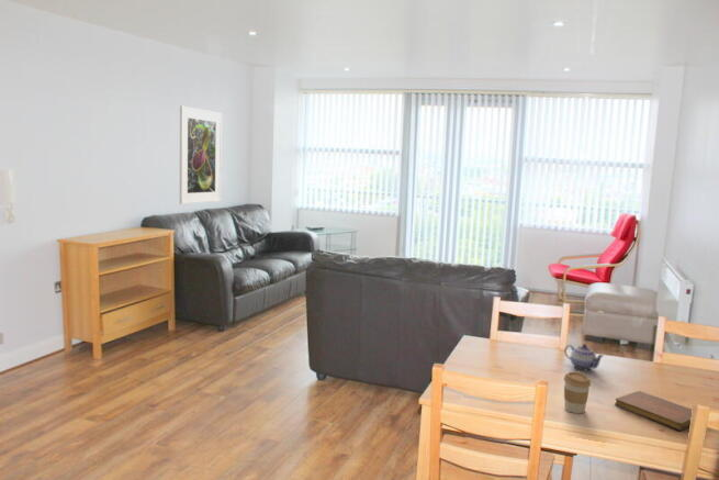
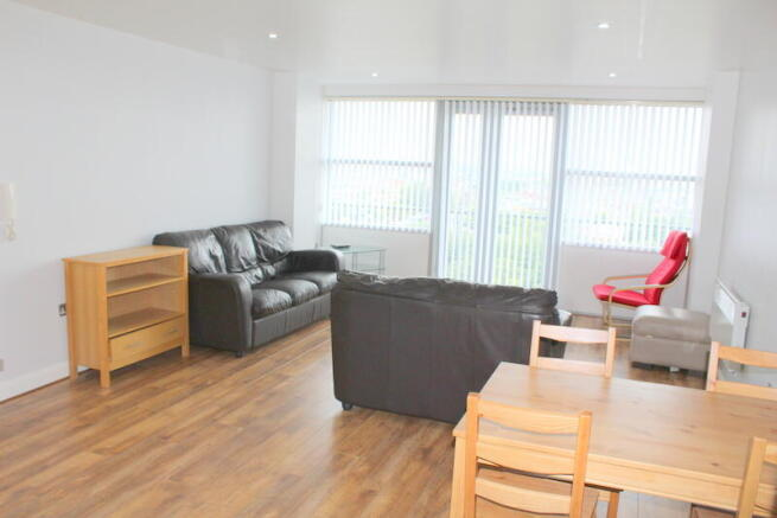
- teapot (583, 356)
- coffee cup (576, 392)
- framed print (201, 156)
- notebook (658, 409)
